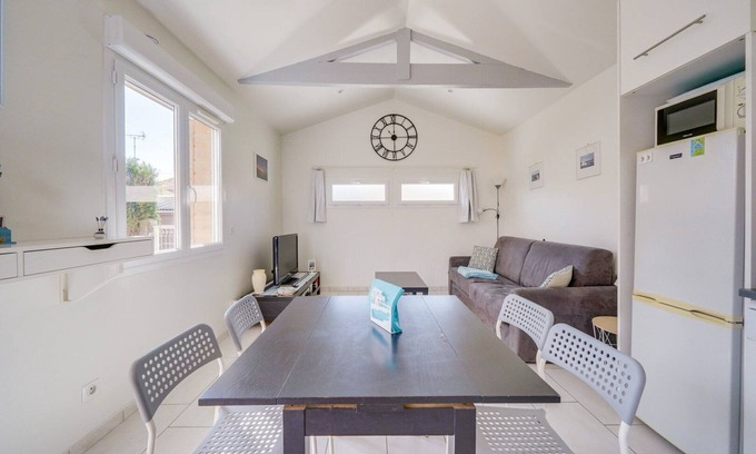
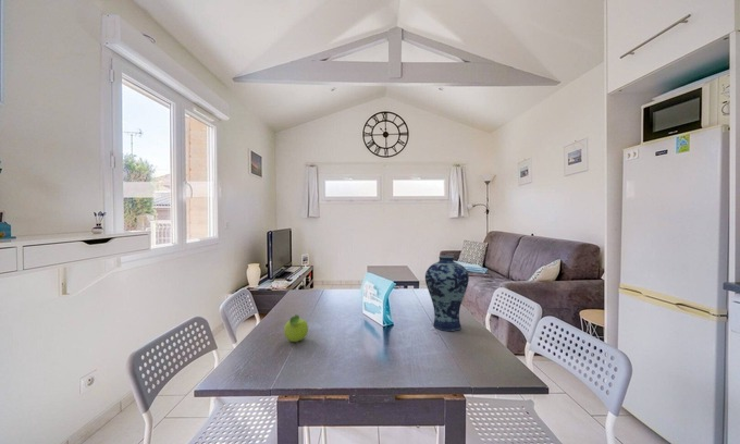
+ vase (446, 291)
+ fruit (295, 328)
